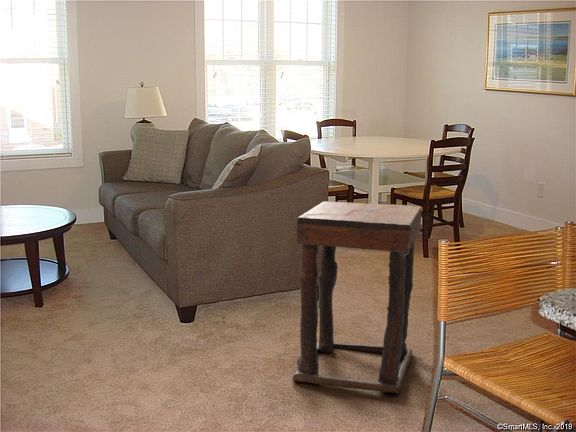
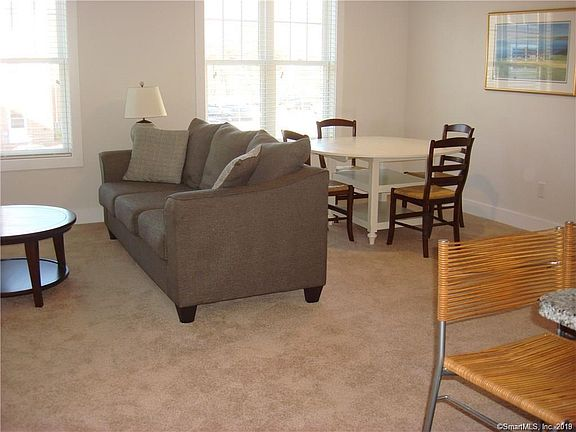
- side table (335, 282)
